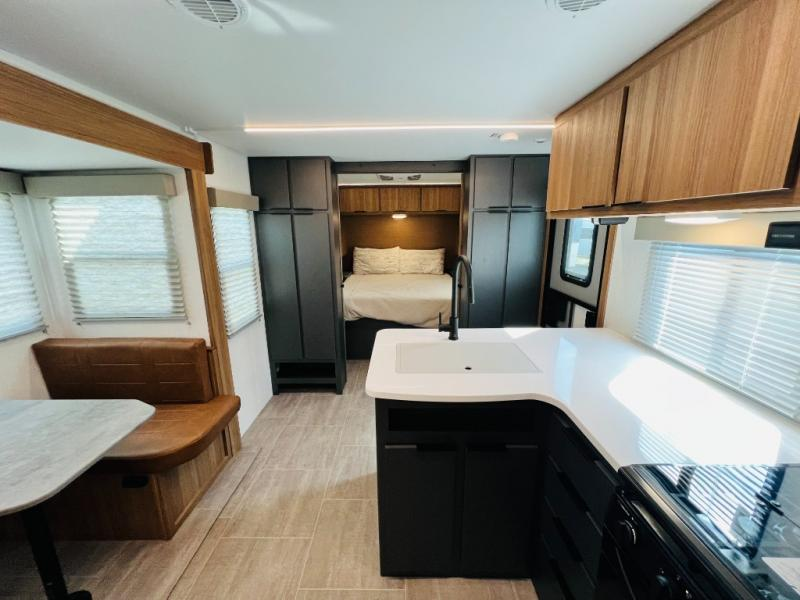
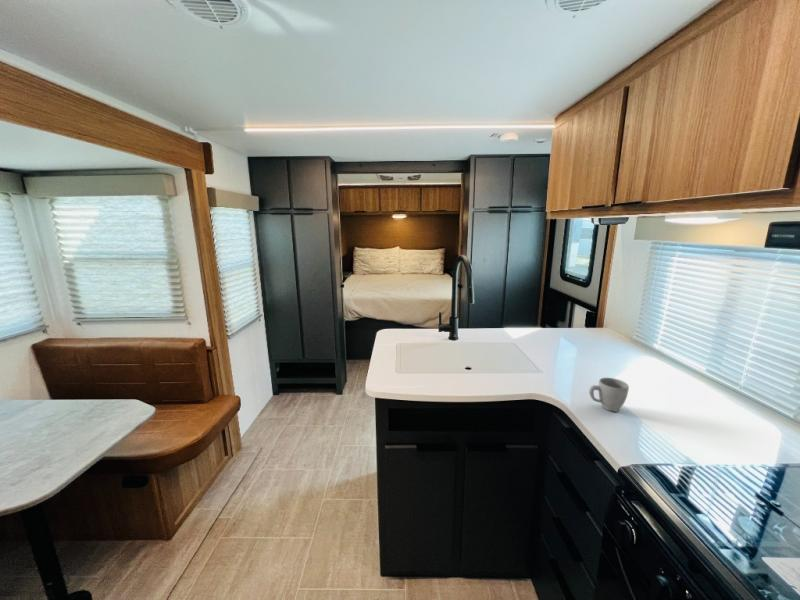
+ mug (607, 395)
